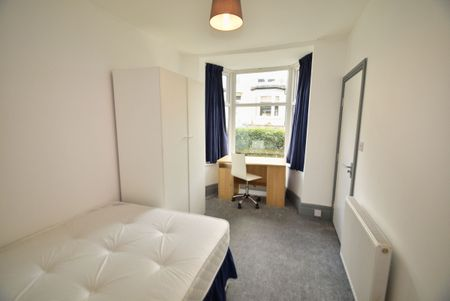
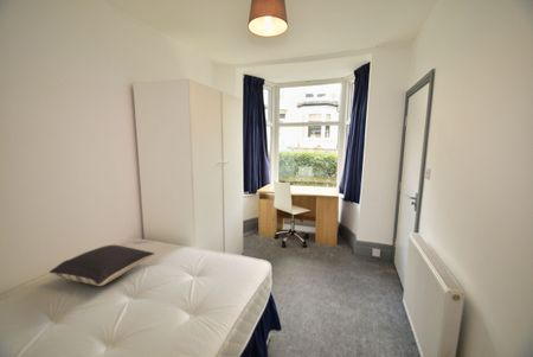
+ pillow (105, 261)
